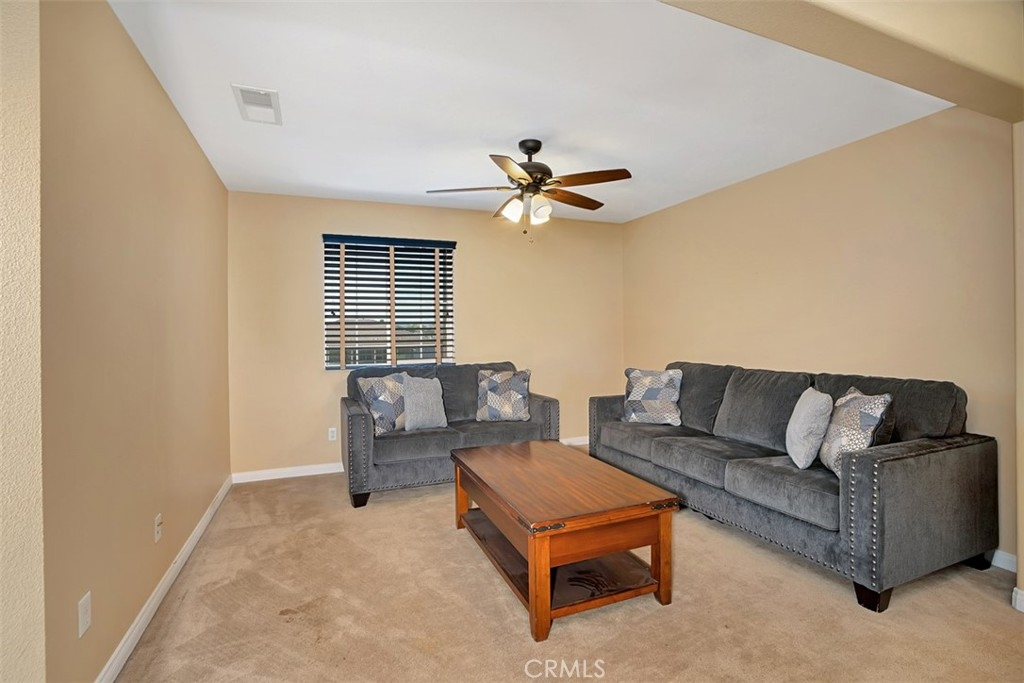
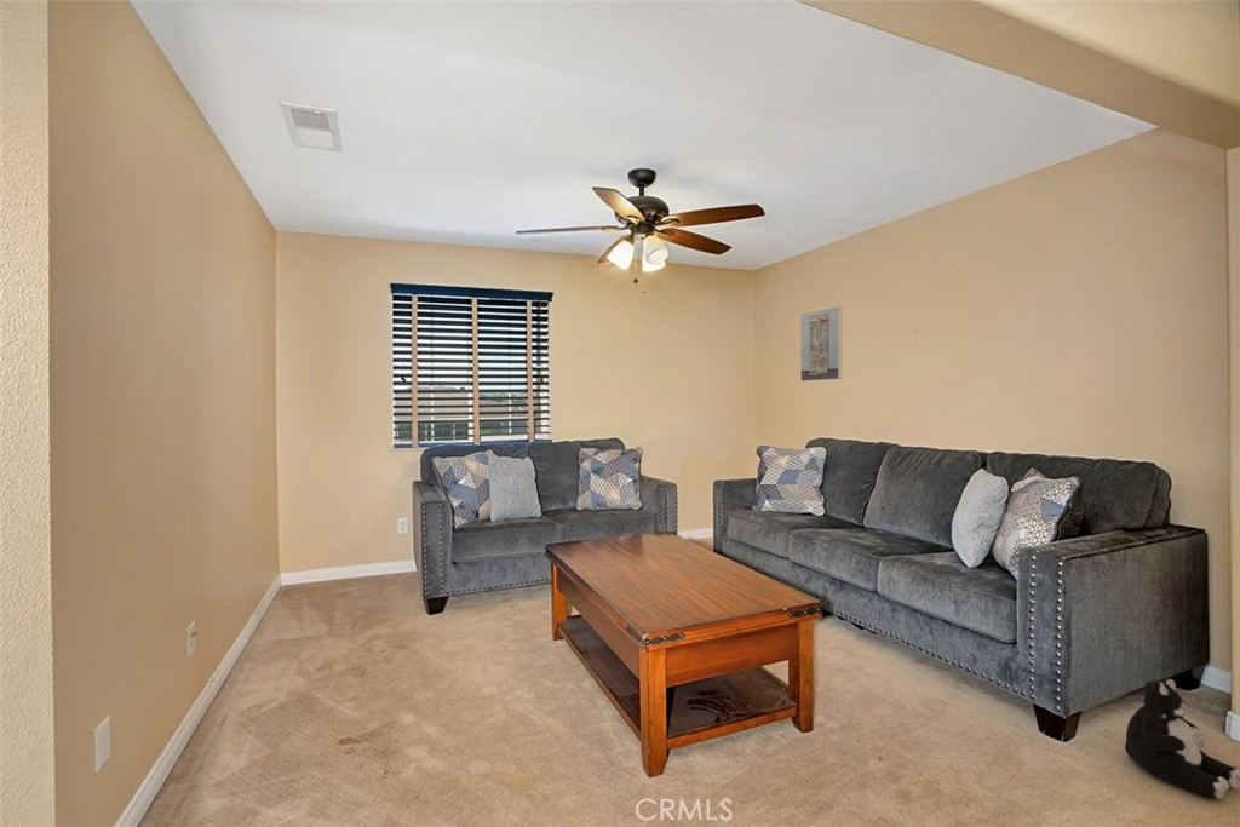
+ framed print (820, 345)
+ plush toy (1178, 730)
